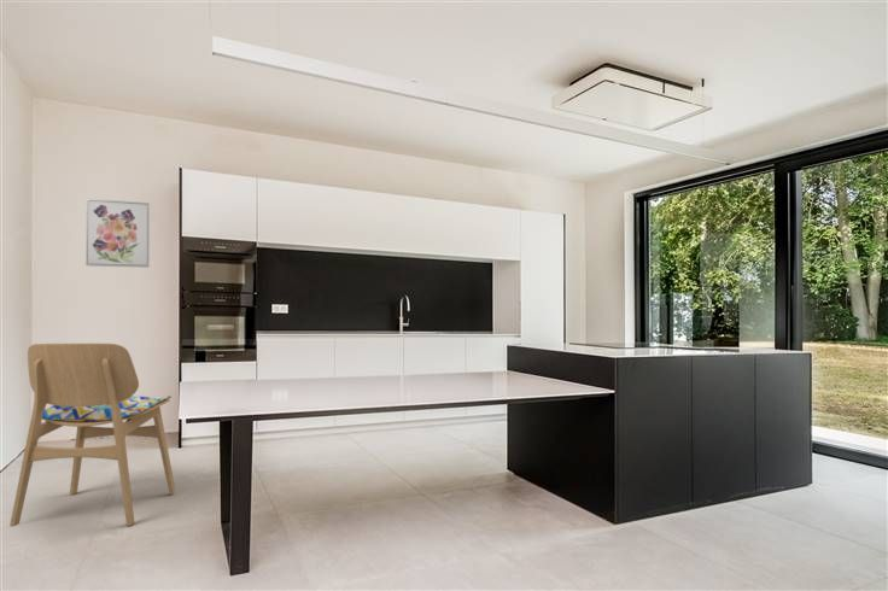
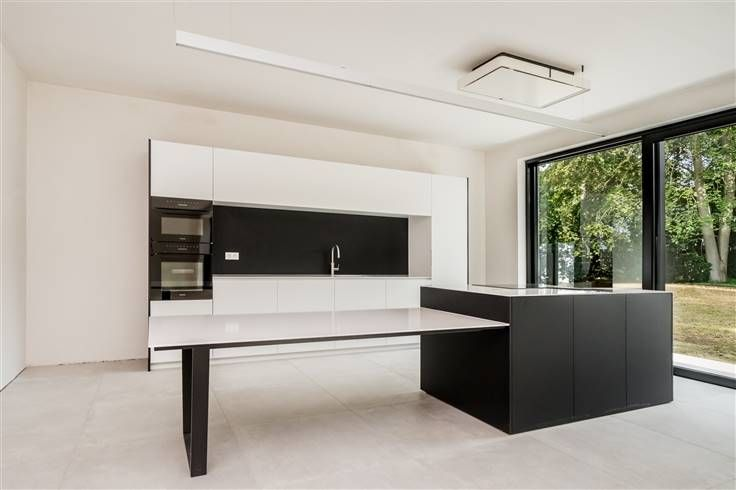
- dining chair (99, 423)
- wall art (118, 233)
